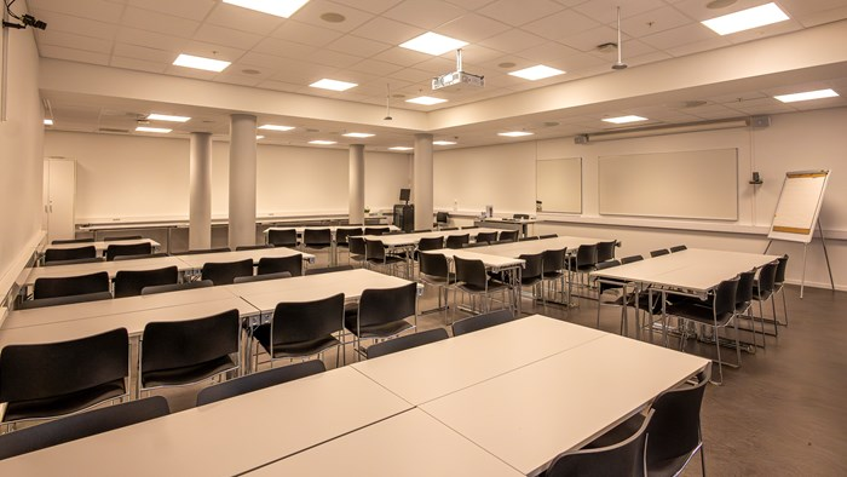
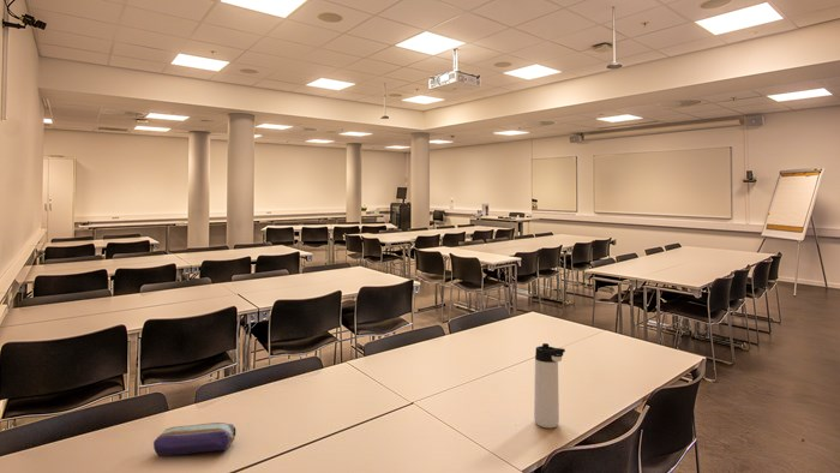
+ thermos bottle (550, 385)
+ pencil case (196, 438)
